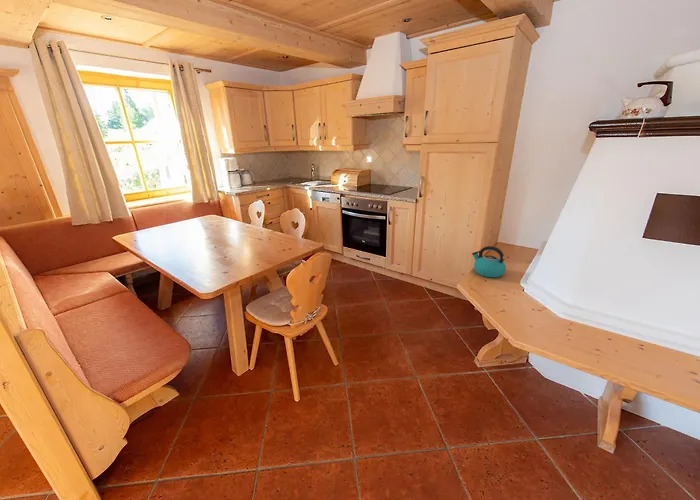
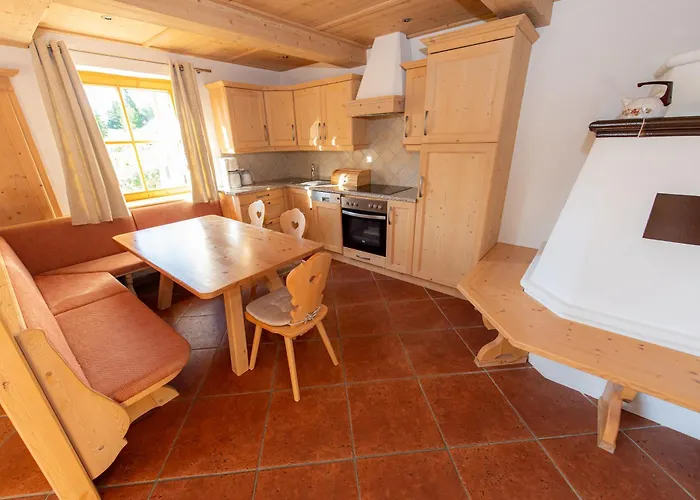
- kettle (488, 259)
